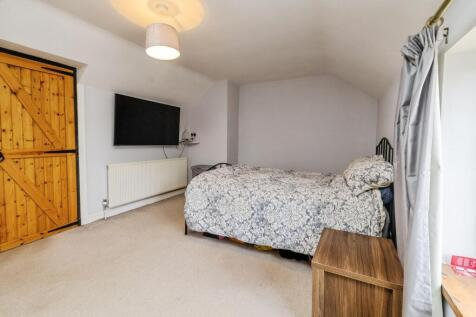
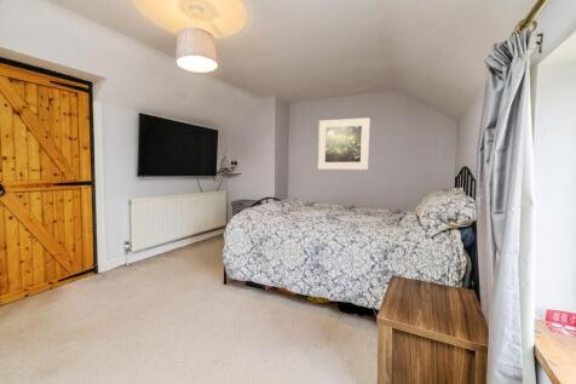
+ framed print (342, 144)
